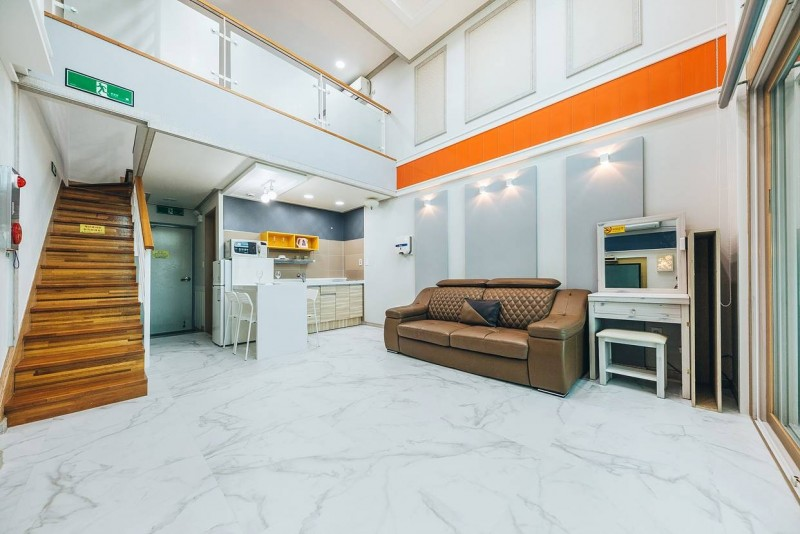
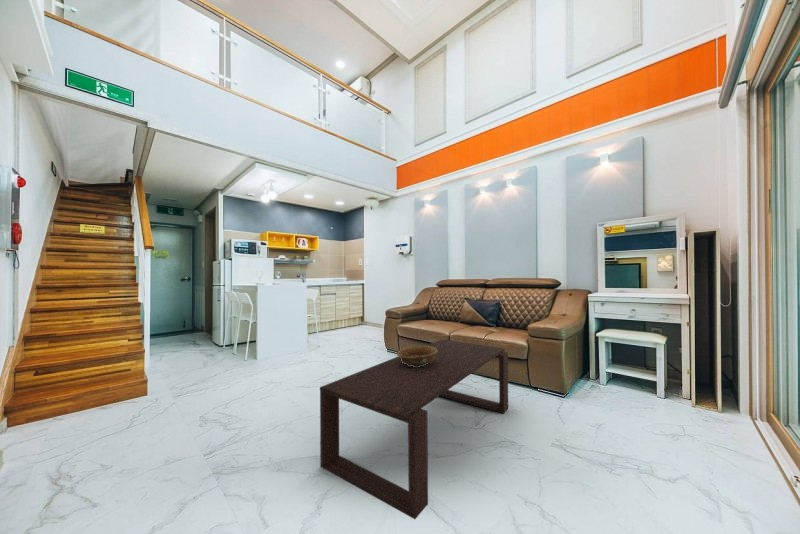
+ decorative bowl (417, 356)
+ coffee table (430, 398)
